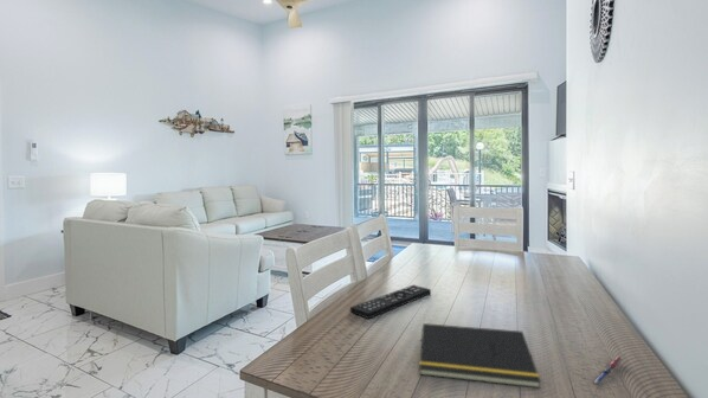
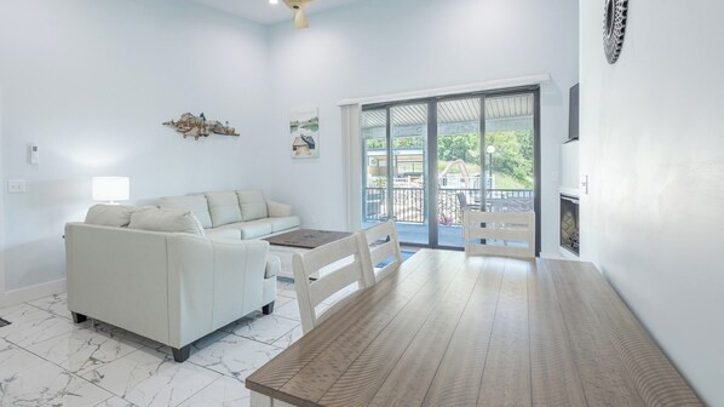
- pen (607, 370)
- remote control (393, 298)
- notepad (474, 351)
